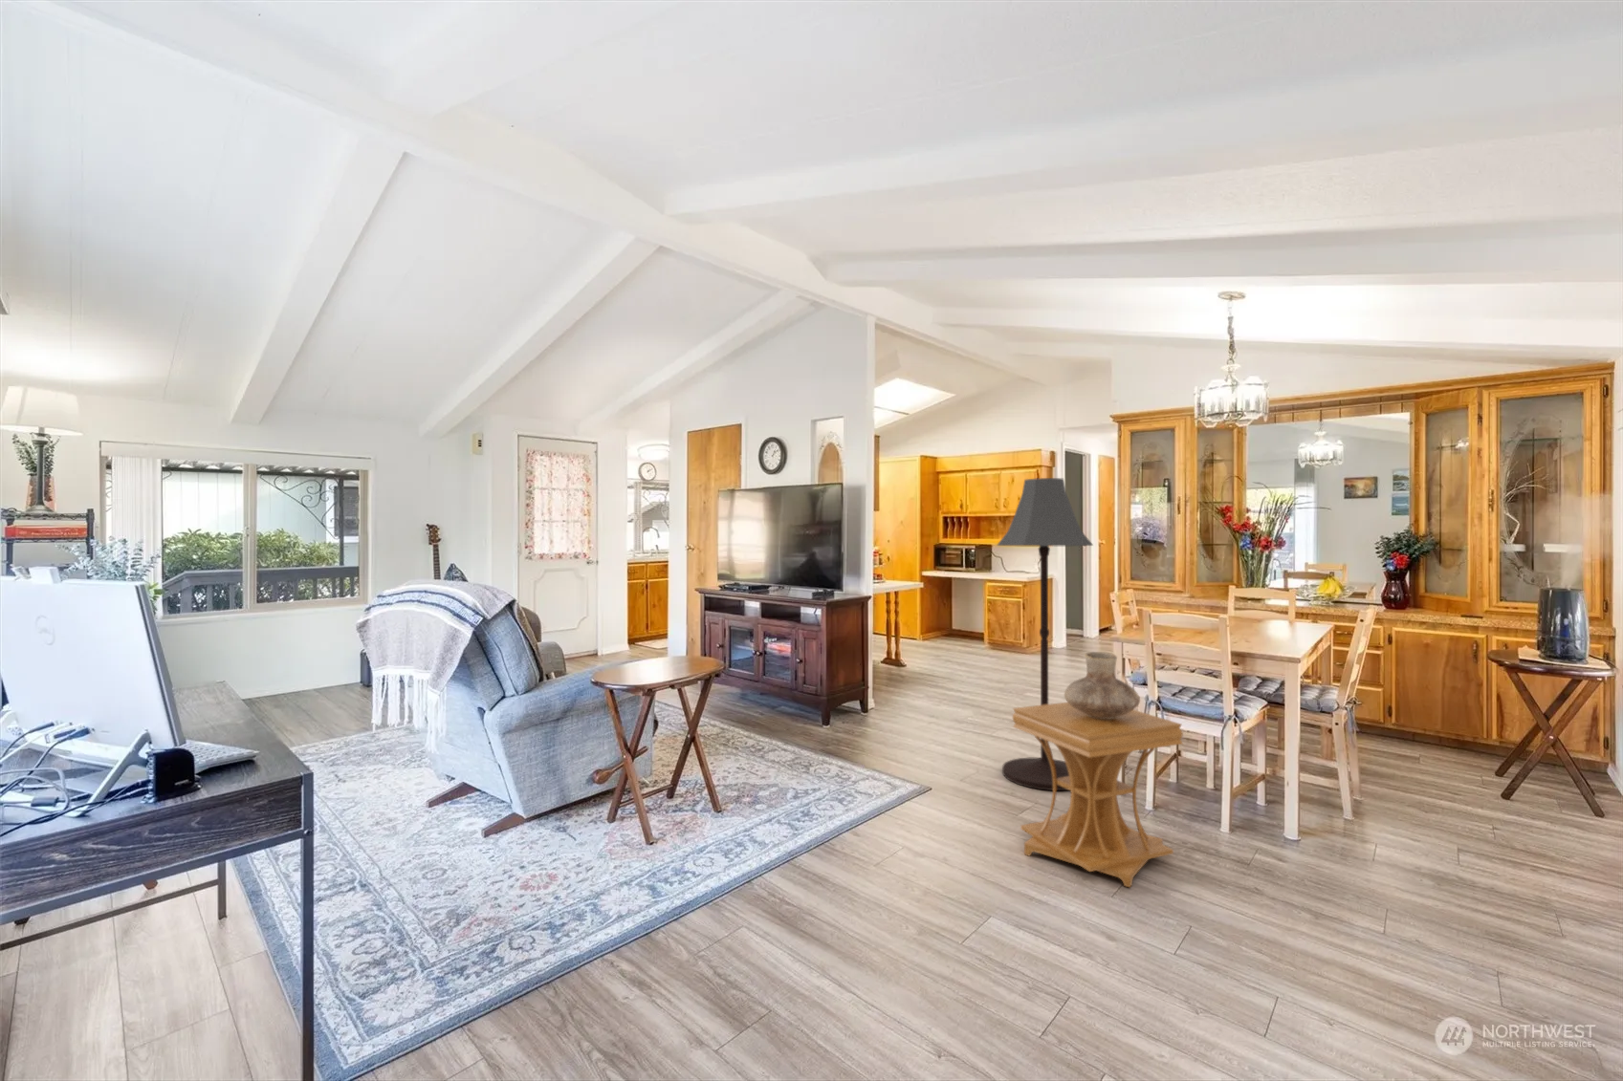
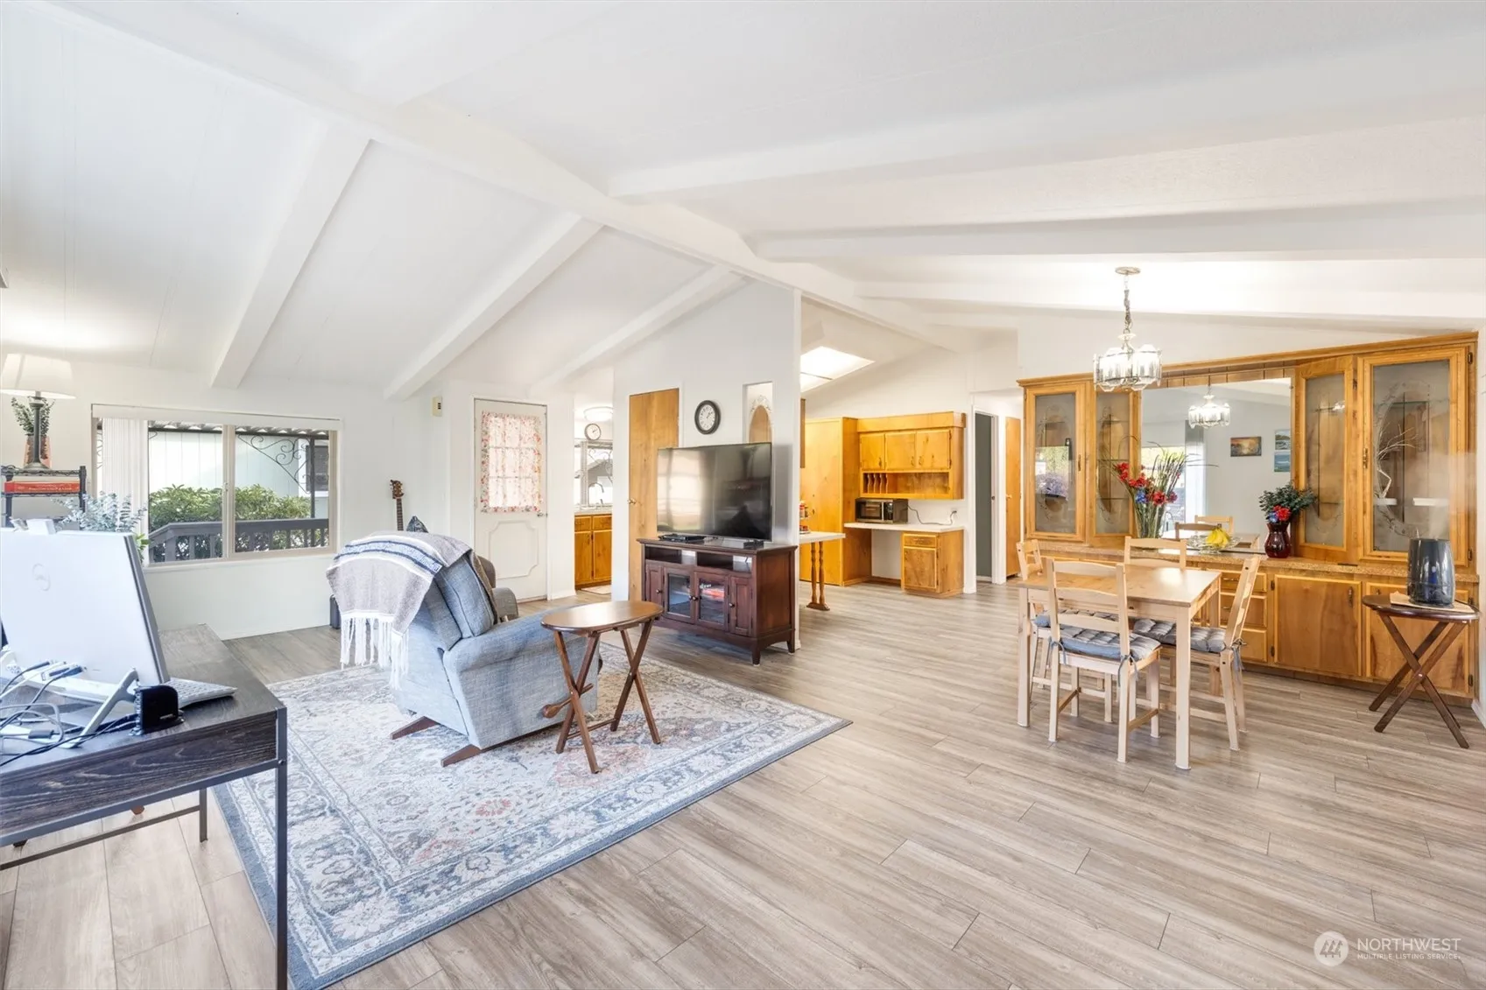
- side table (1093, 784)
- floor lamp (1044, 627)
- vase (1102, 684)
